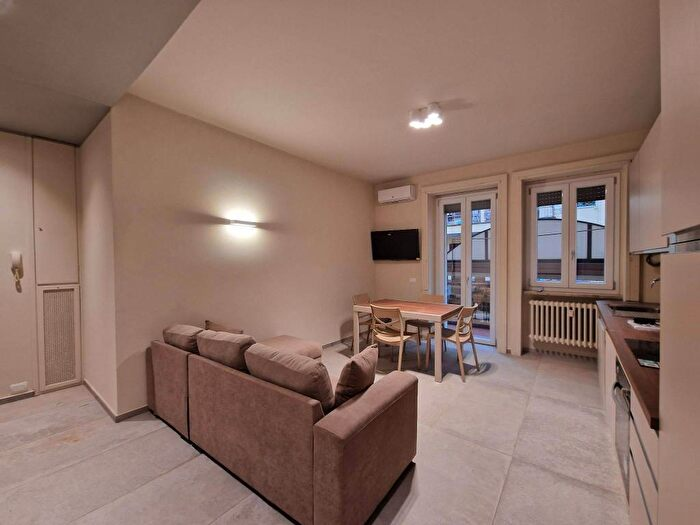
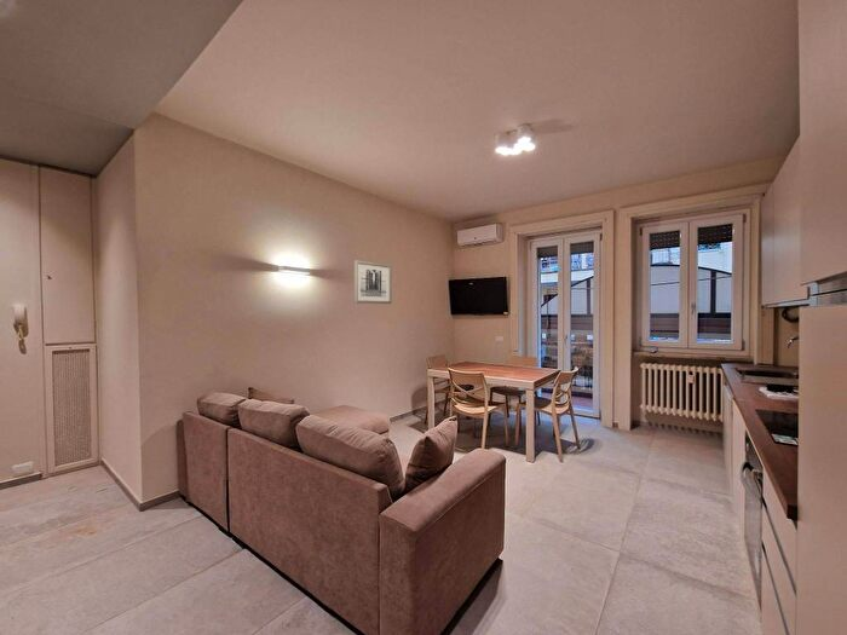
+ wall art (373, 283)
